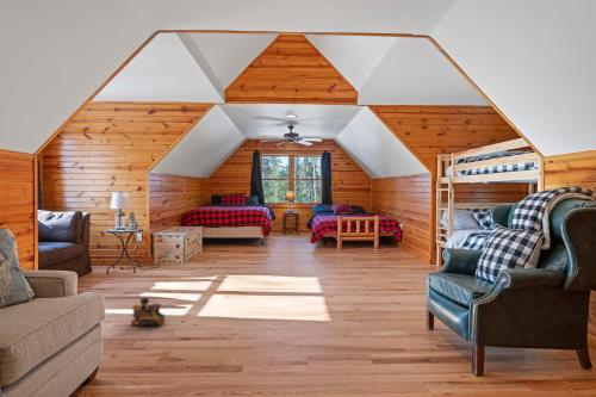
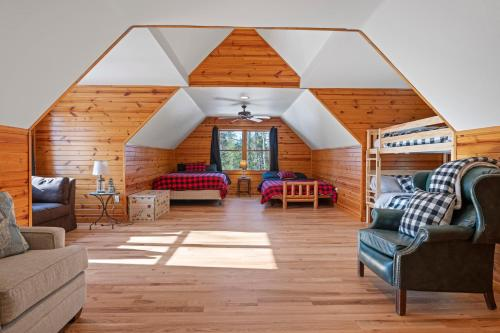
- toy train (148, 311)
